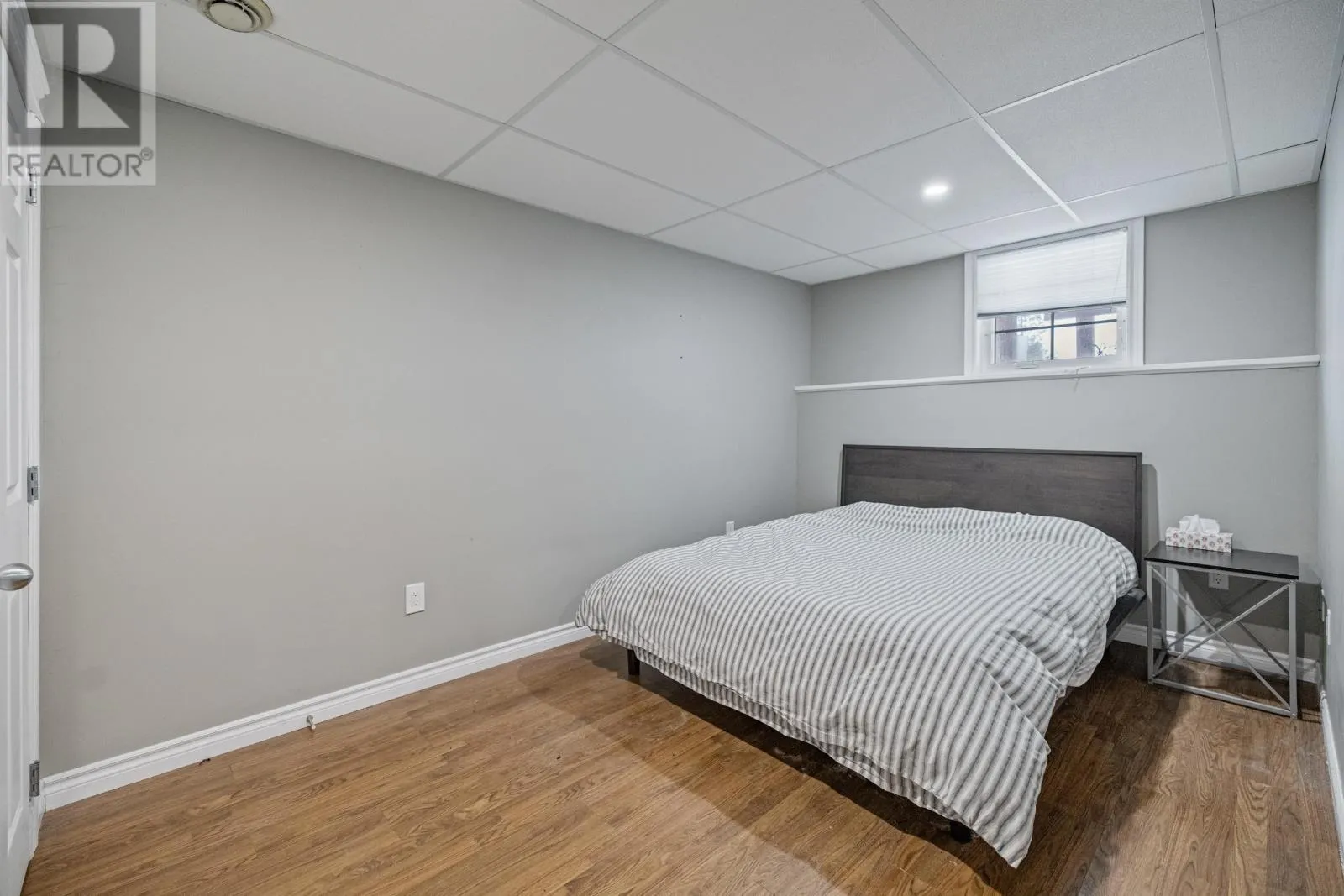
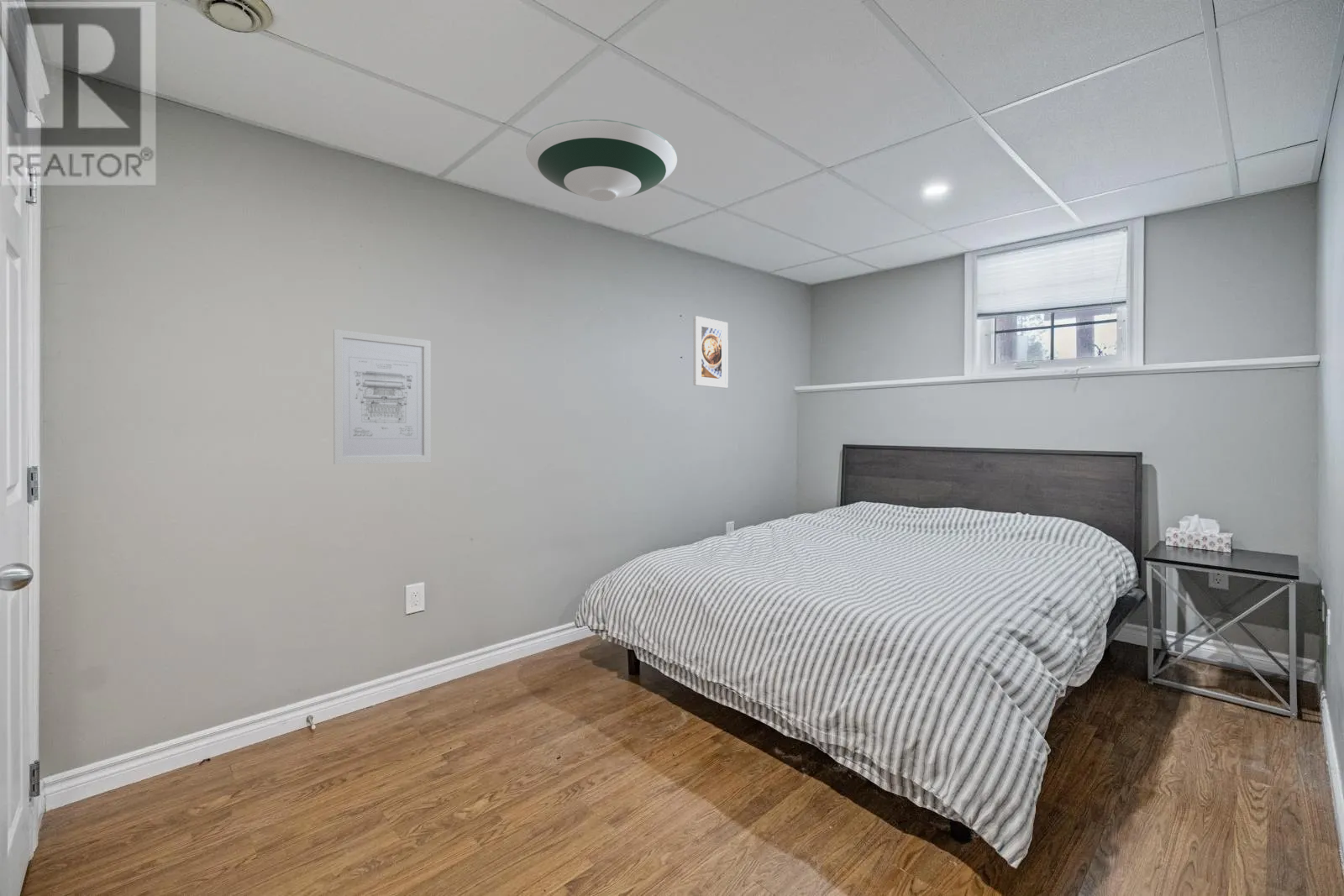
+ wall art (384, 399)
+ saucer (602, 177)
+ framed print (711, 353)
